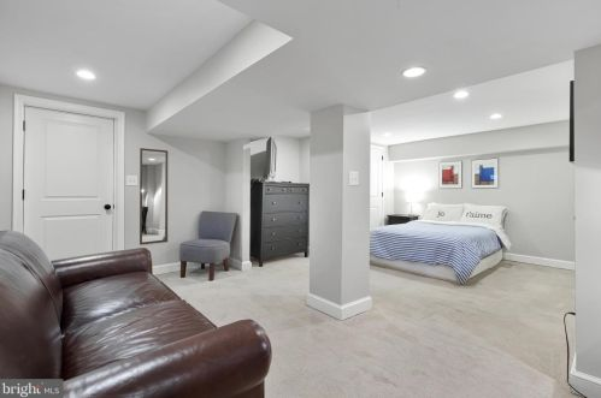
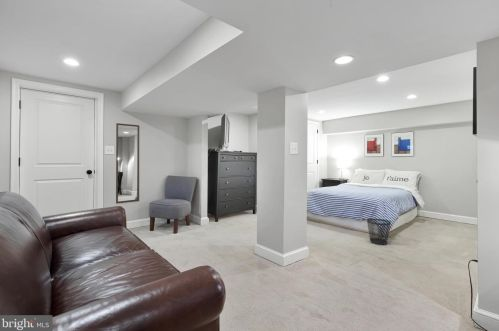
+ wastebasket (378, 231)
